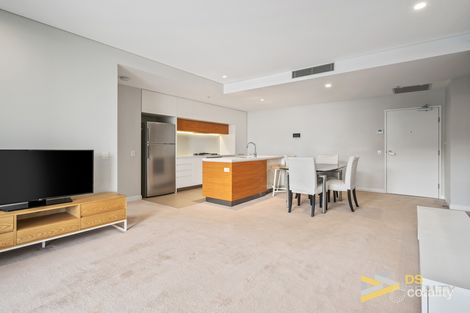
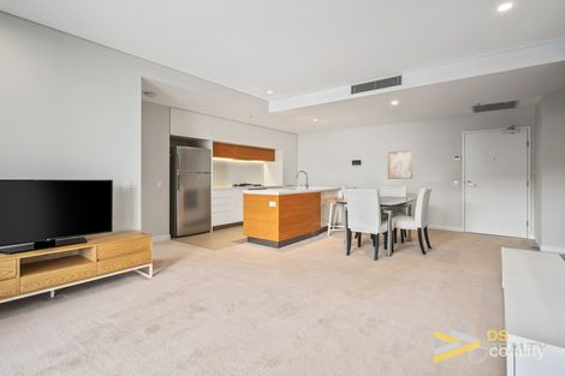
+ wall art (399, 165)
